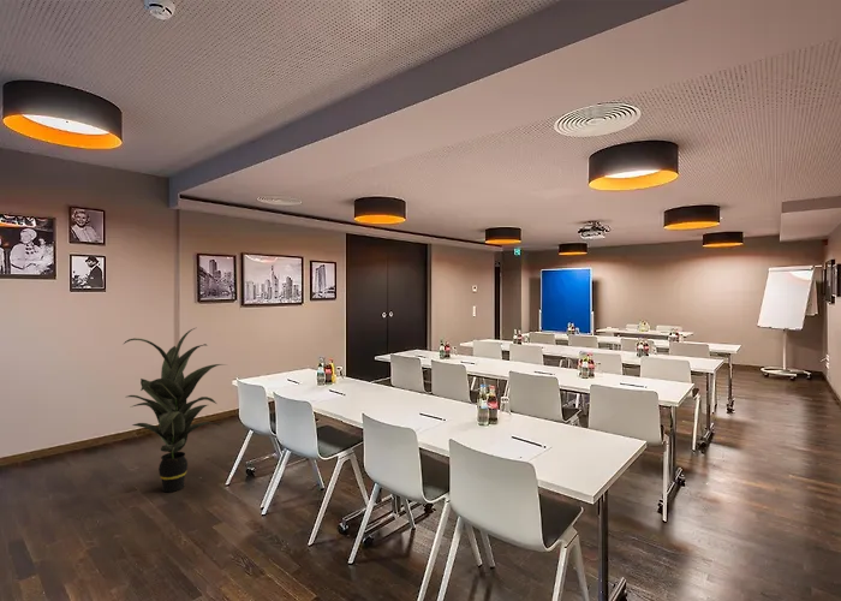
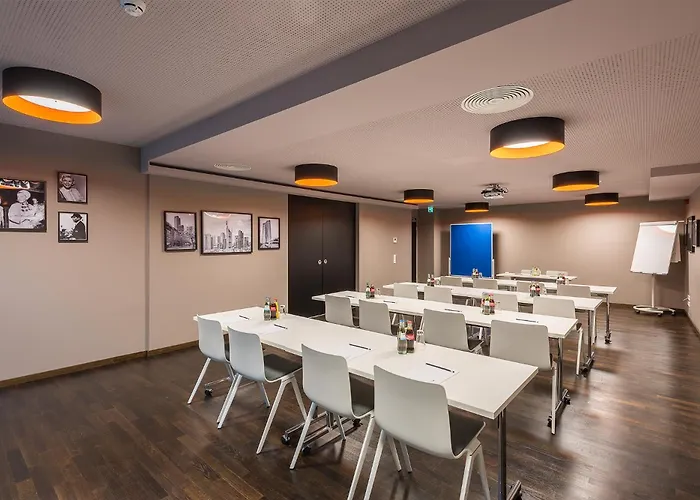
- indoor plant (179, 407)
